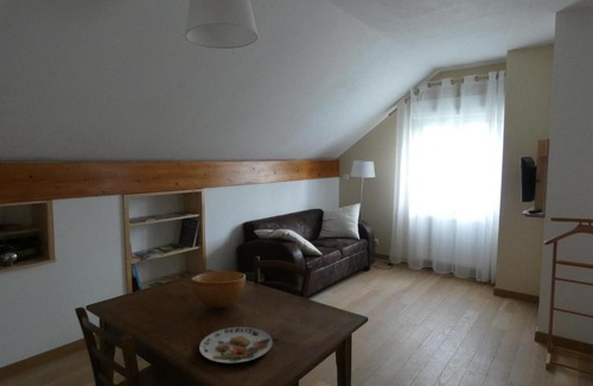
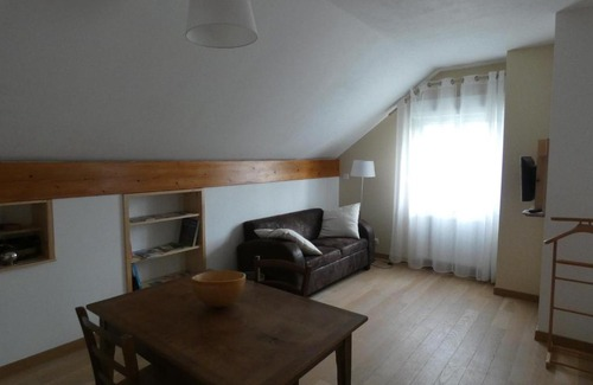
- plate (236, 343)
